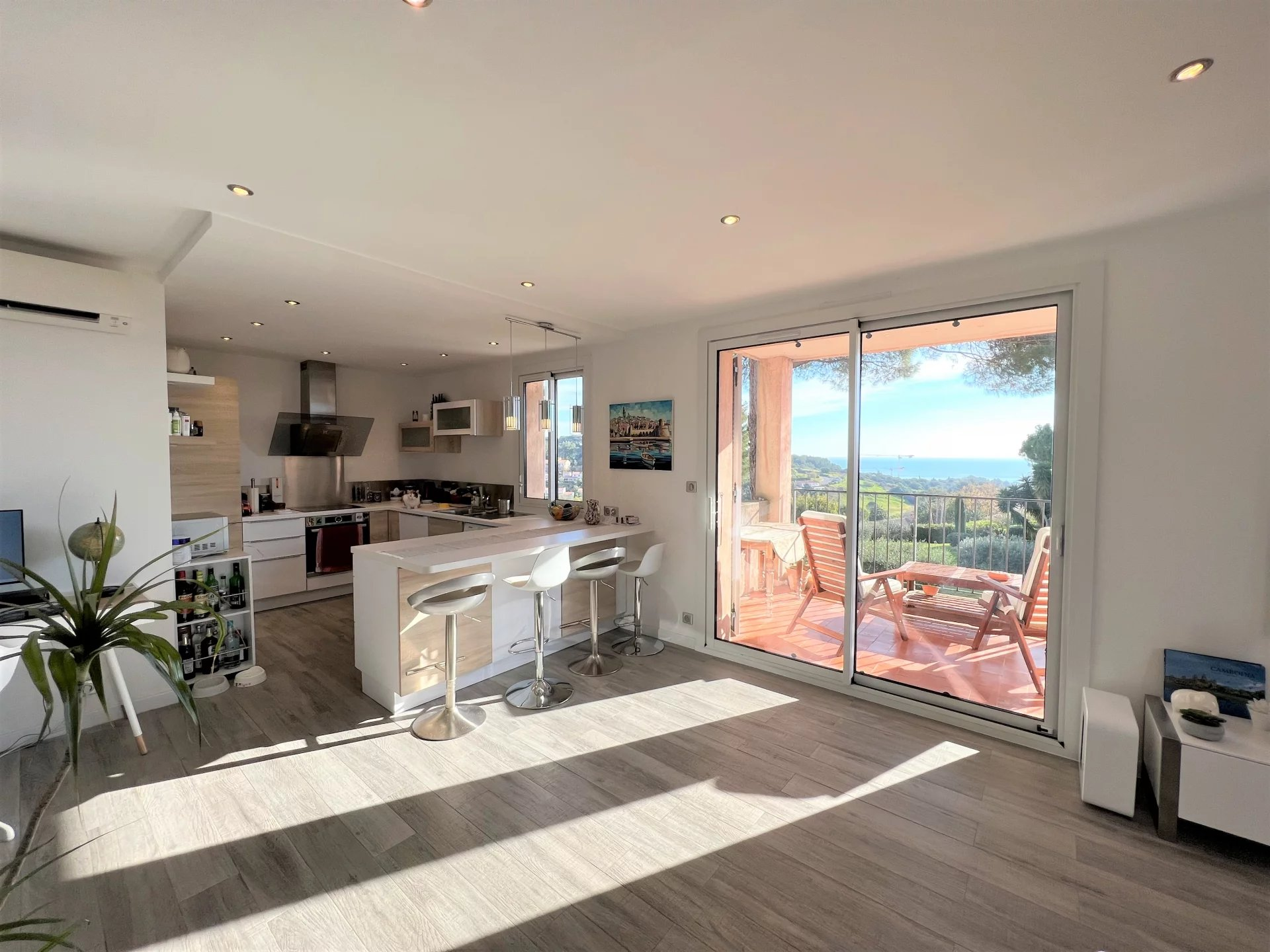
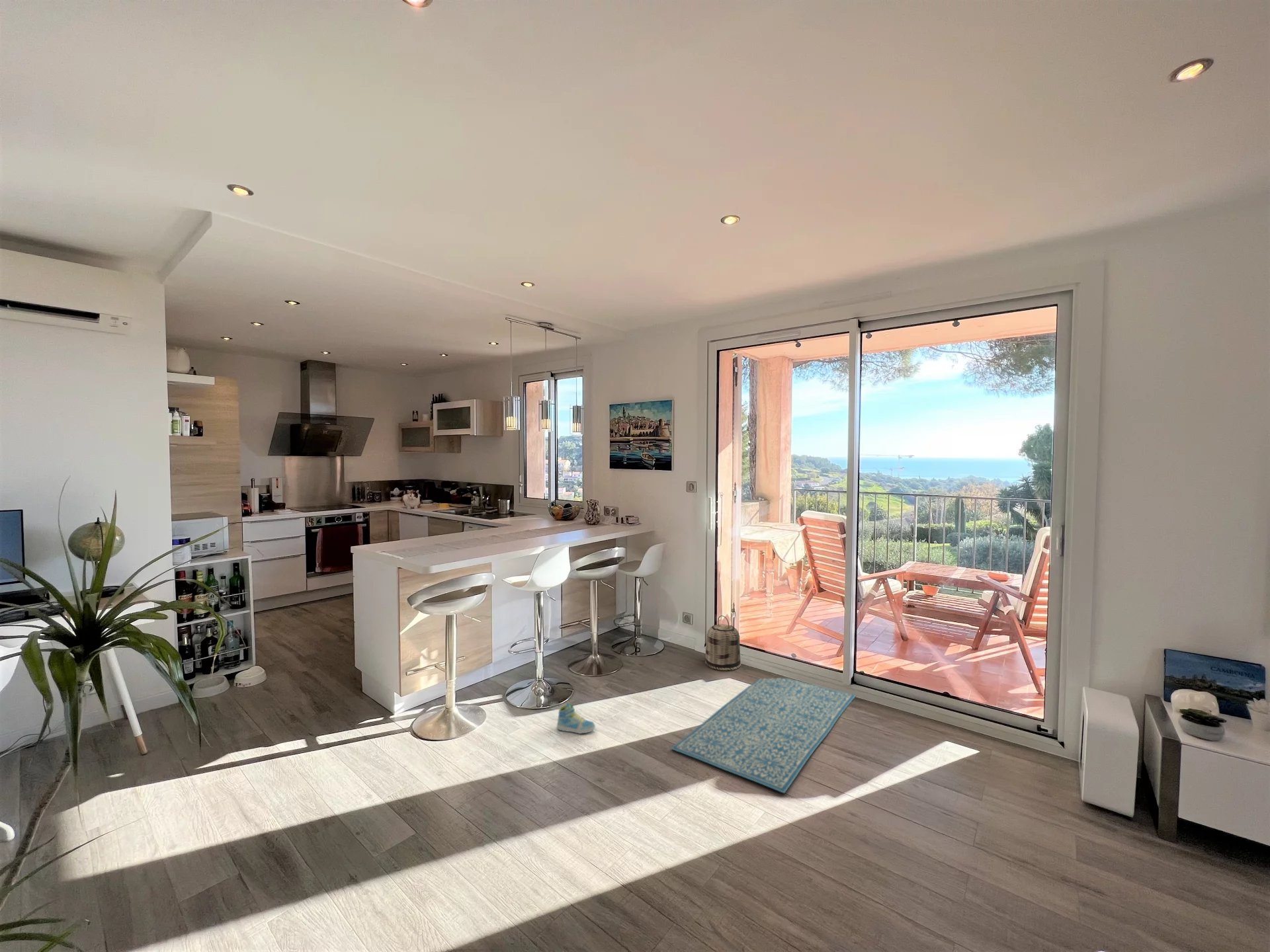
+ sneaker (575, 717)
+ basket (723, 639)
+ rug (773, 719)
